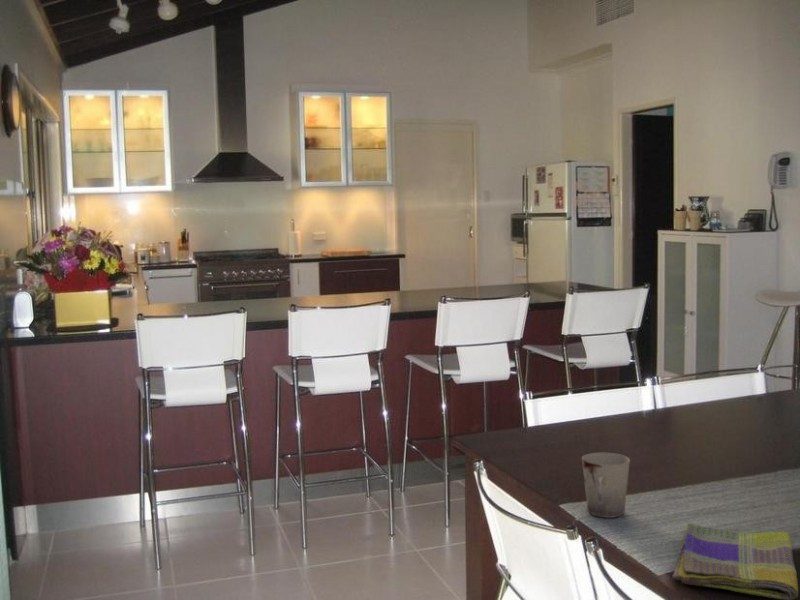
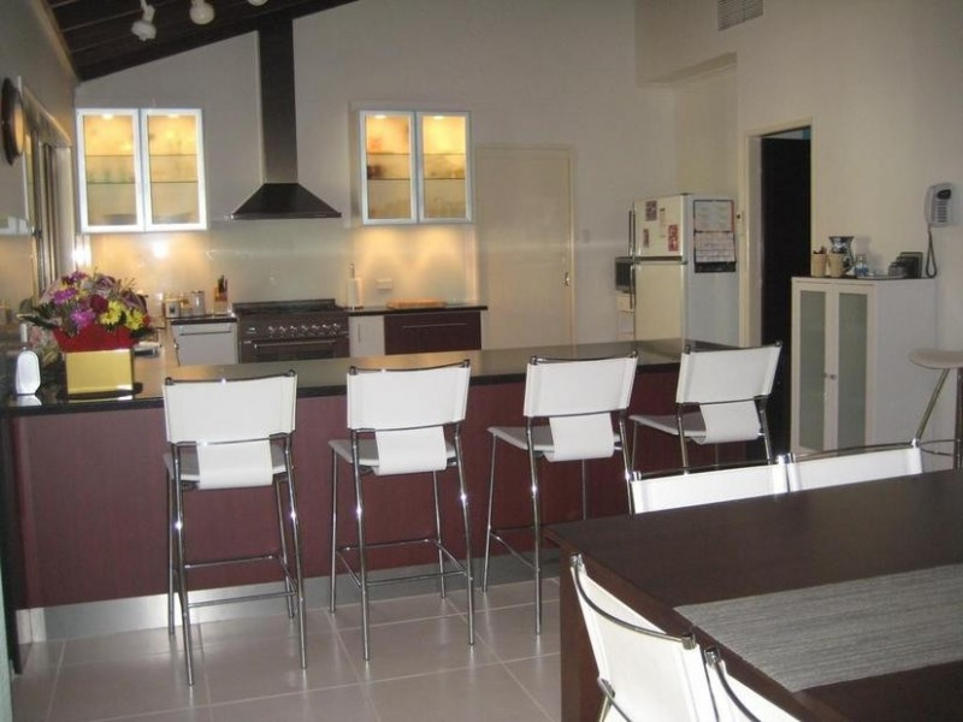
- dish towel (736, 557)
- cup (604, 487)
